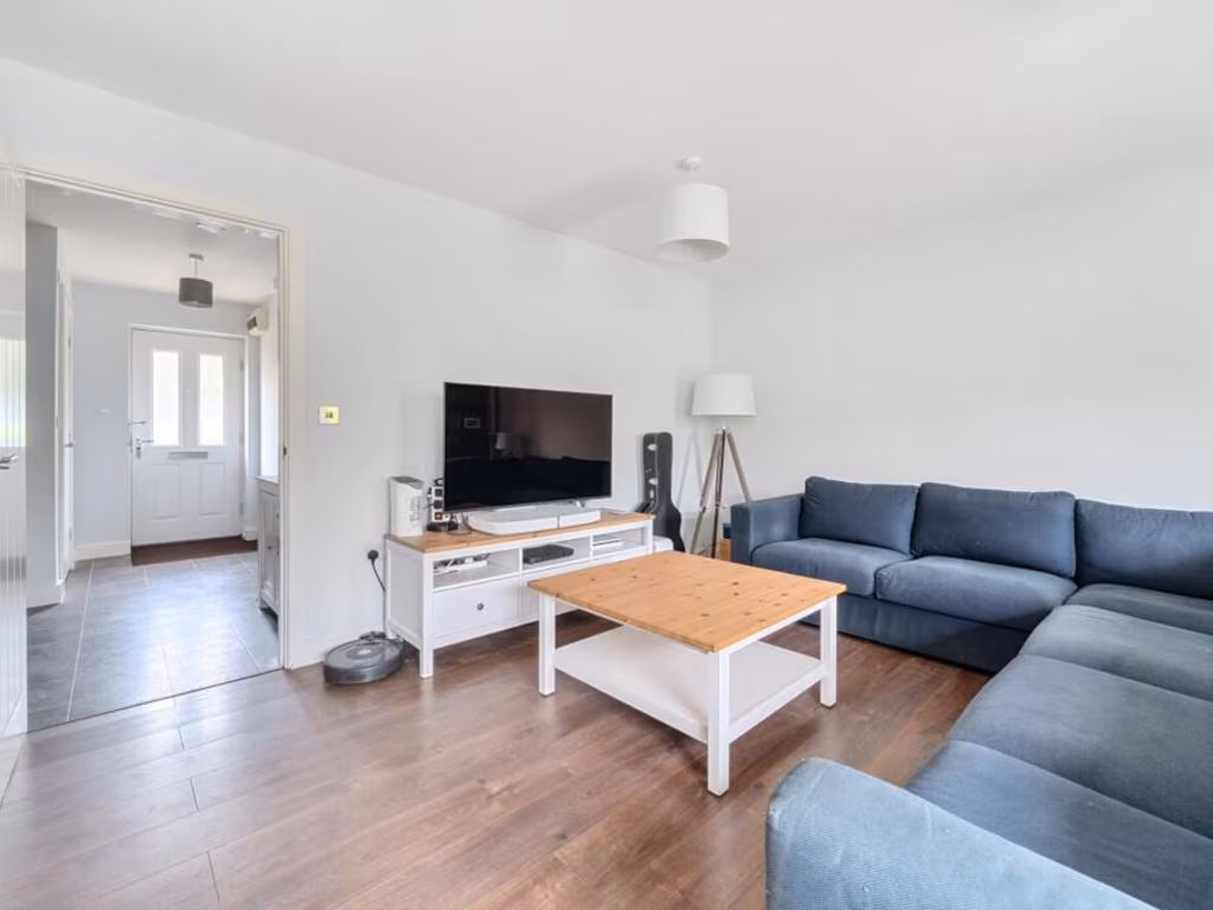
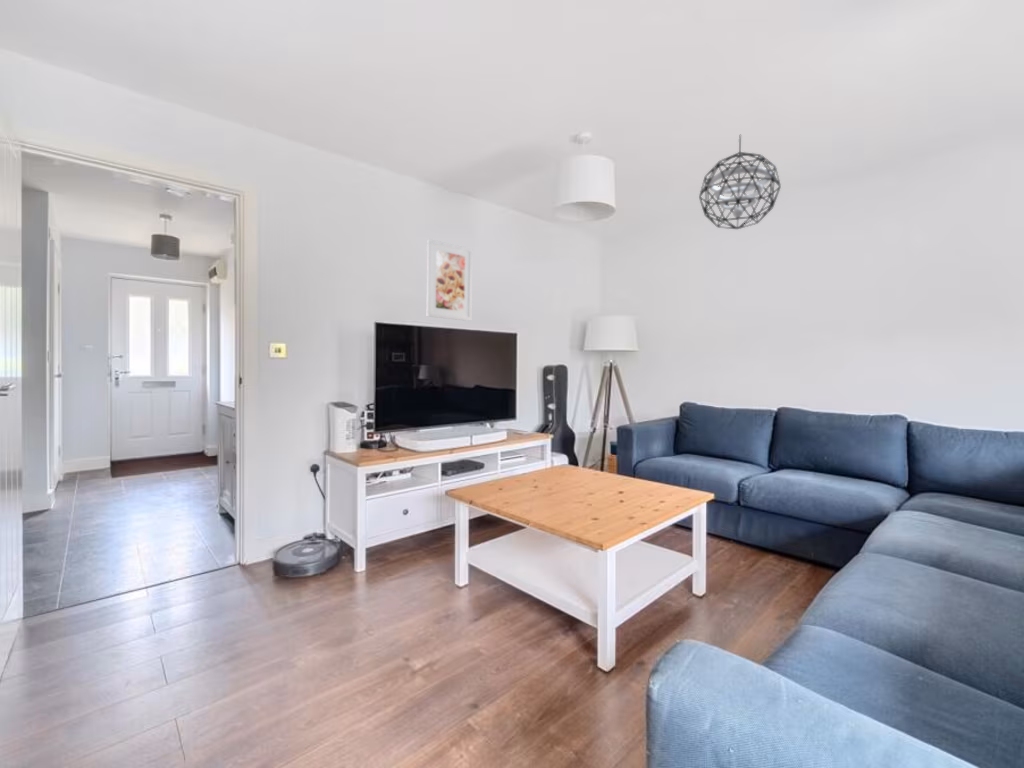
+ pendant light (738, 182)
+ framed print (450, 281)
